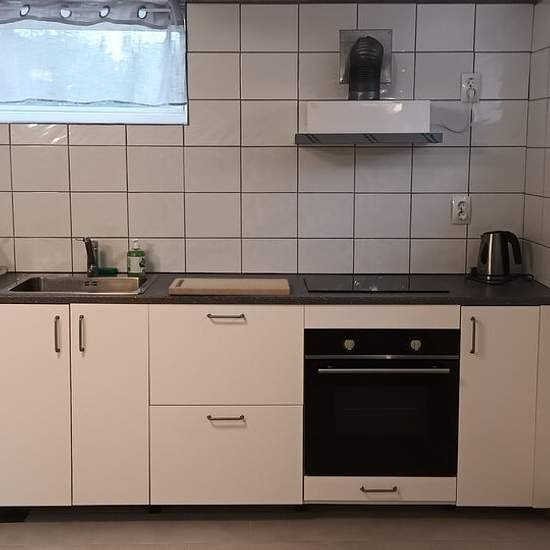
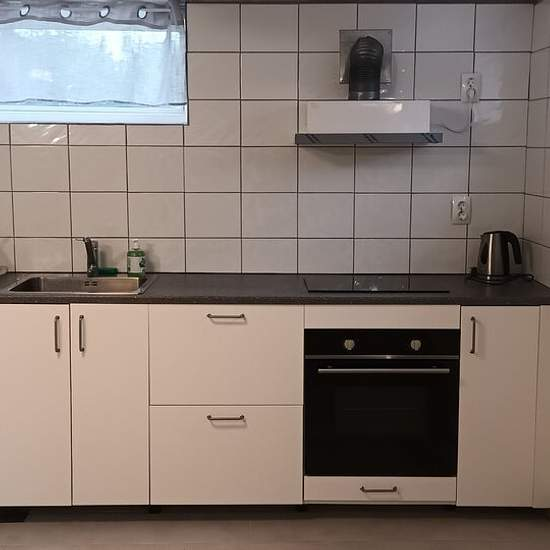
- cutting board (230, 286)
